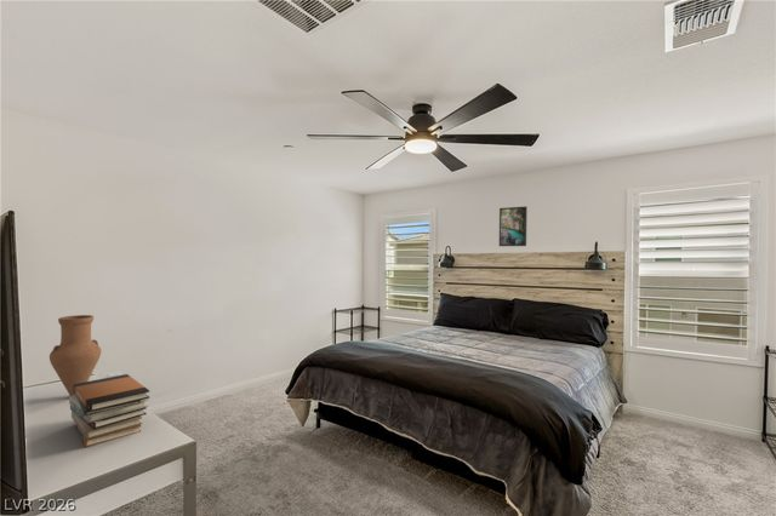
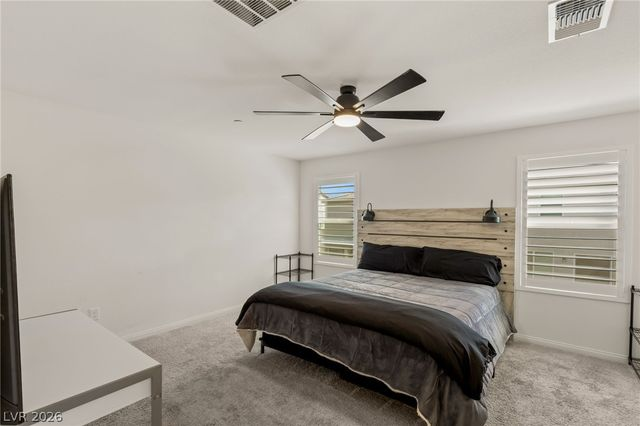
- book stack (108, 406)
- vase (75, 356)
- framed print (512, 227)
